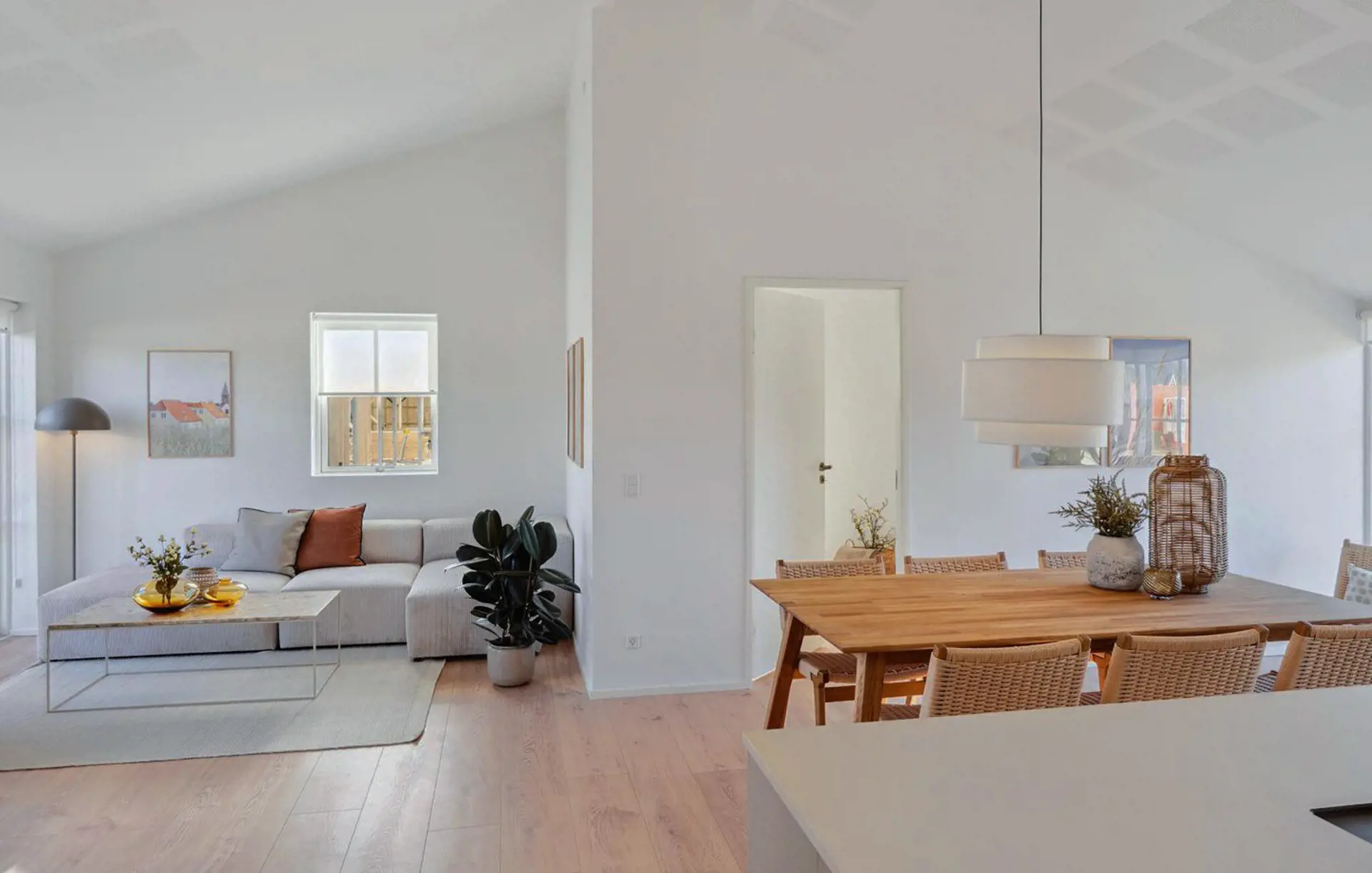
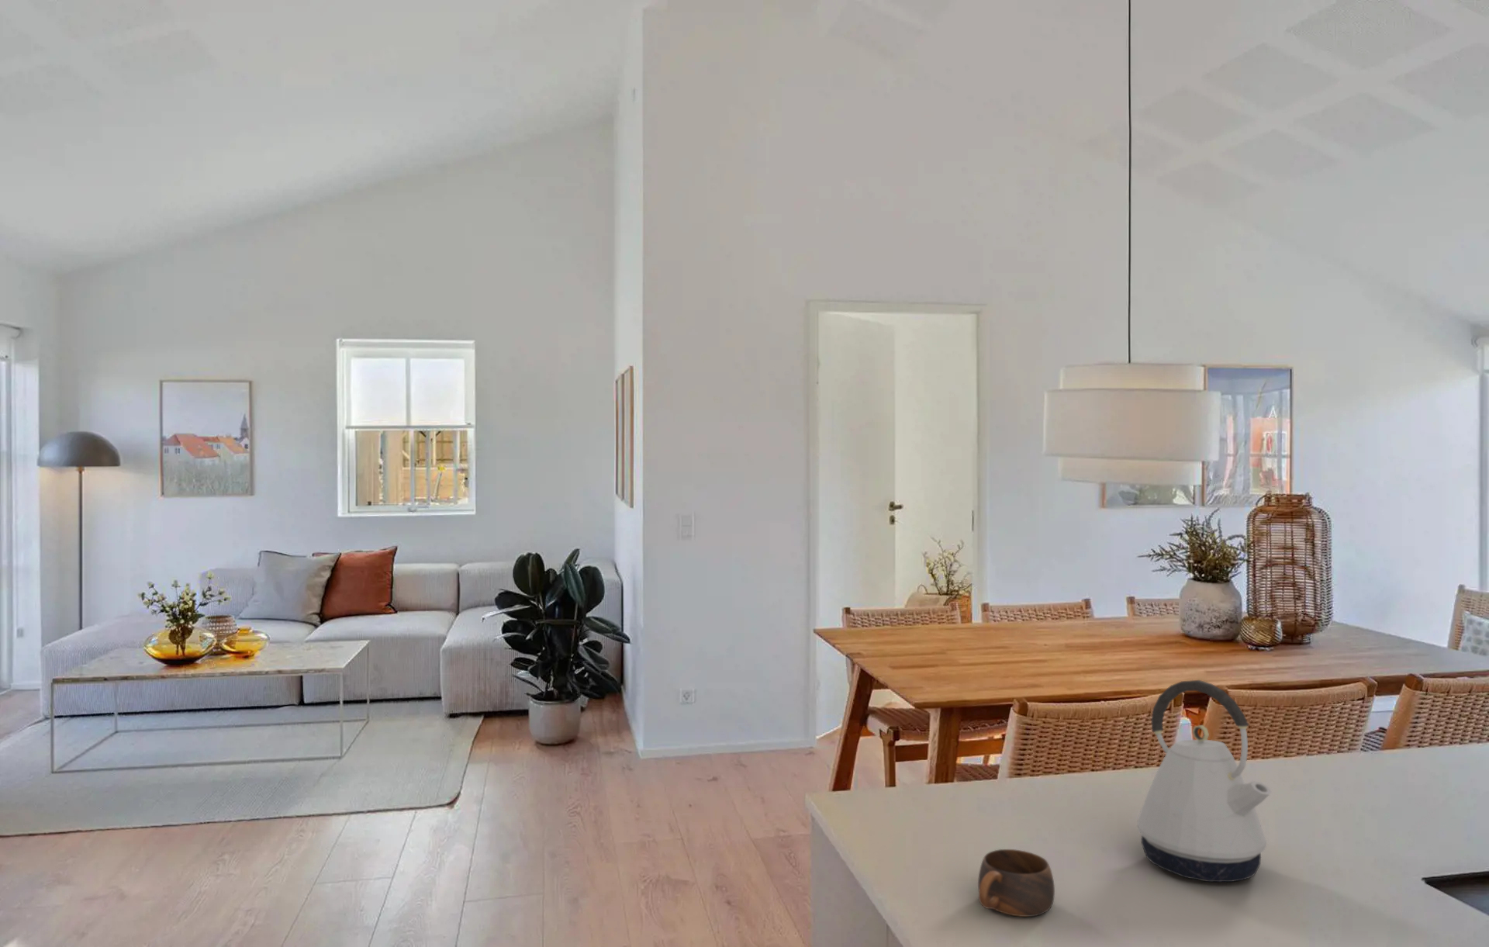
+ cup (1007, 883)
+ kettle (1204, 775)
